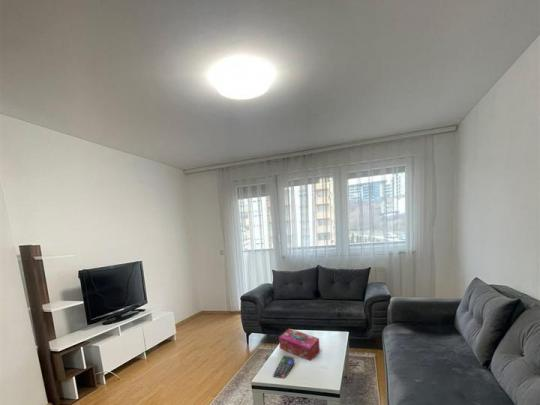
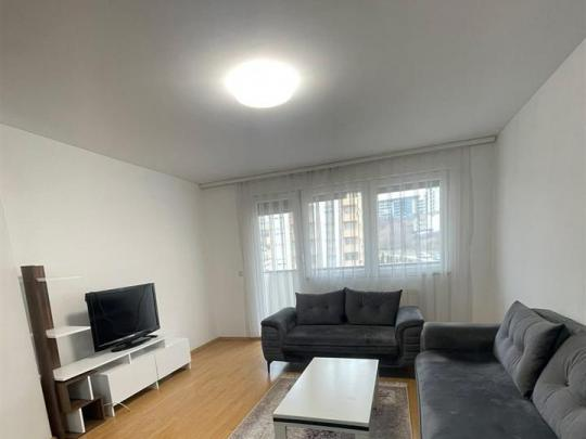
- tissue box (299, 343)
- remote control (284, 367)
